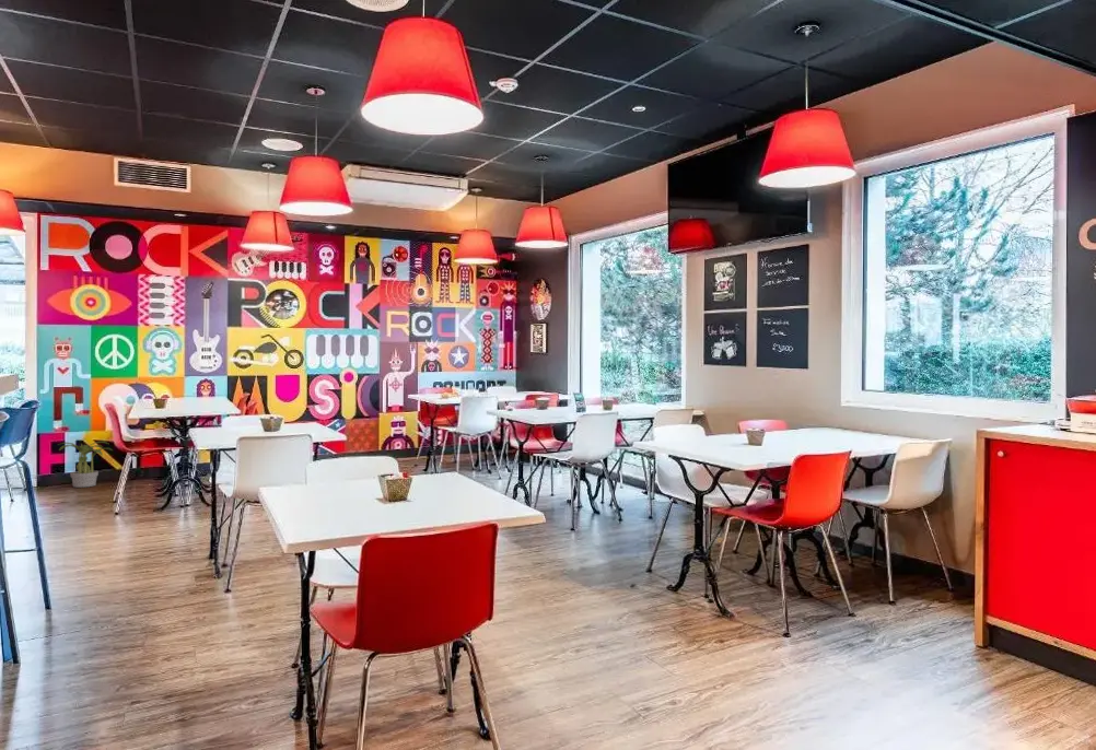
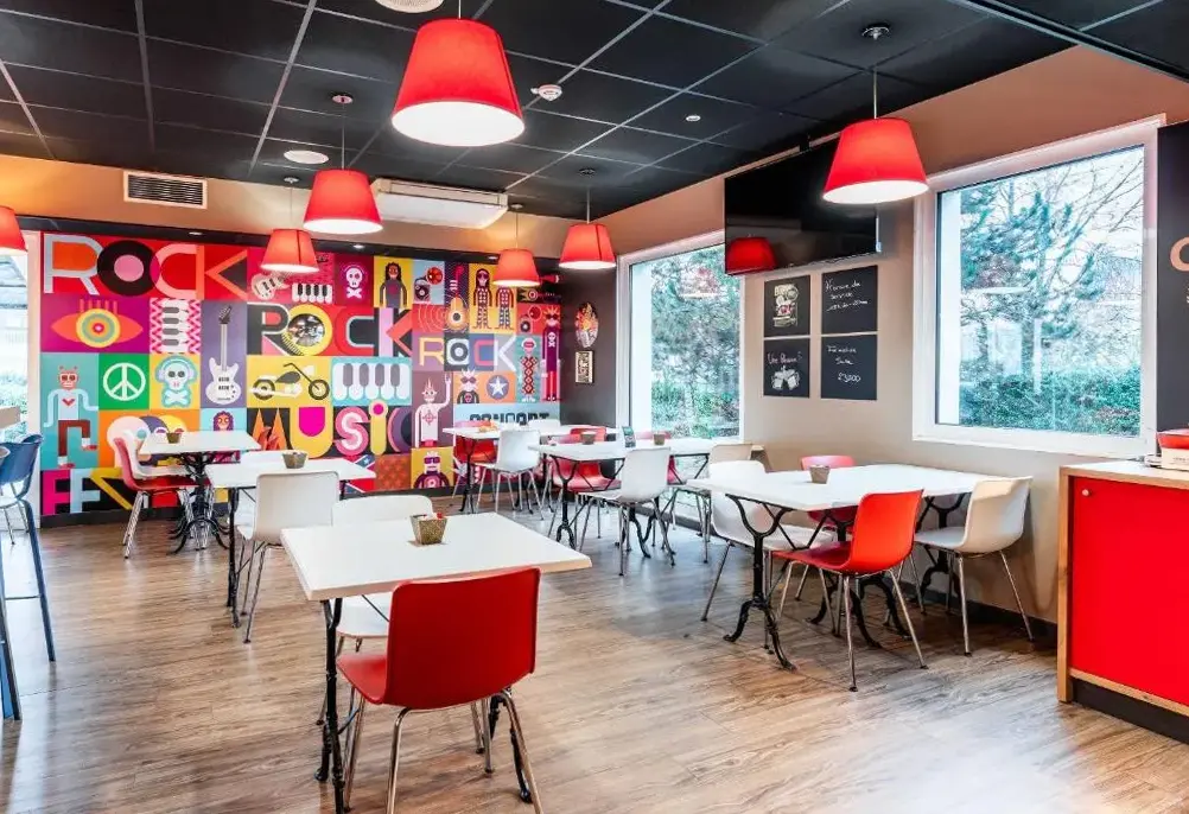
- potted plant (84, 464)
